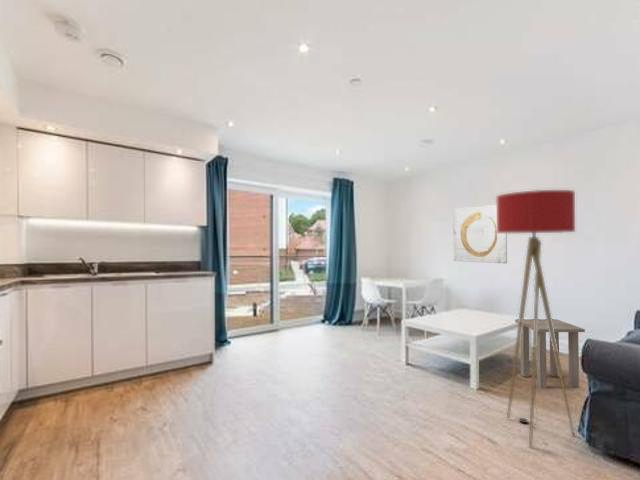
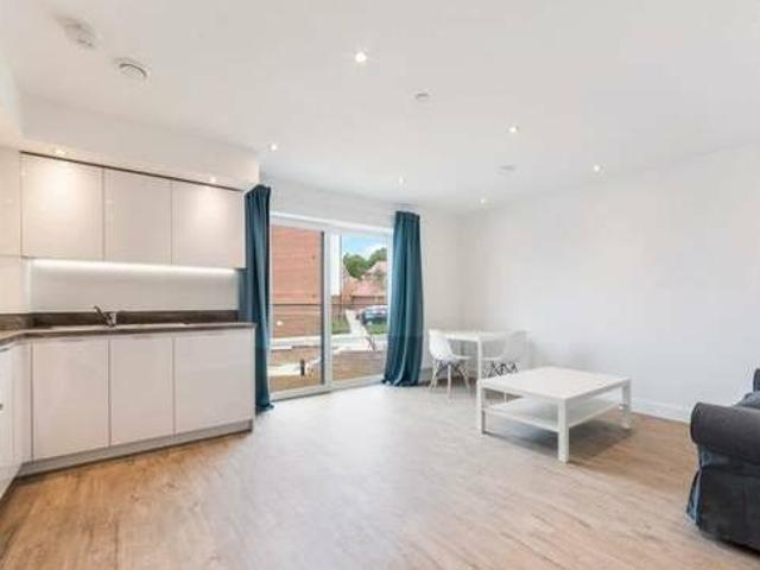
- wall art (478, 234)
- floor lamp (535, 313)
- side table (550, 352)
